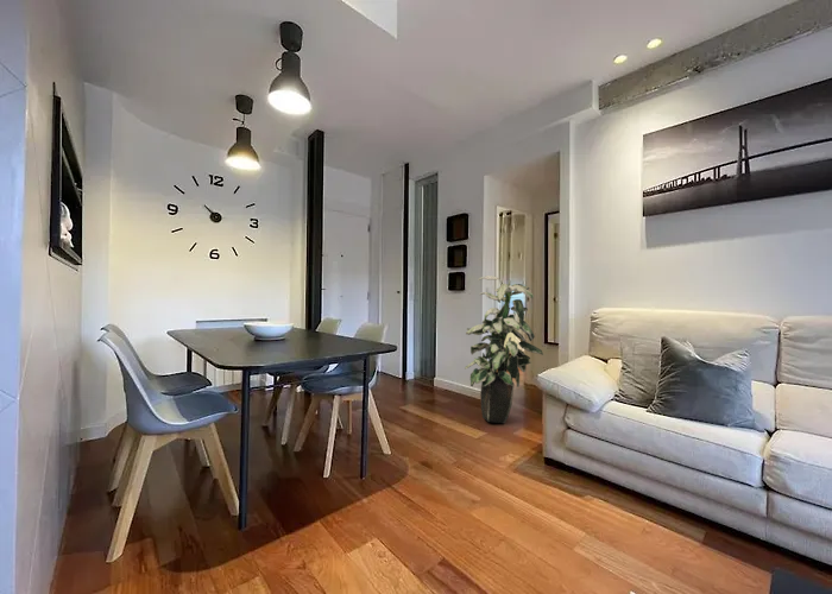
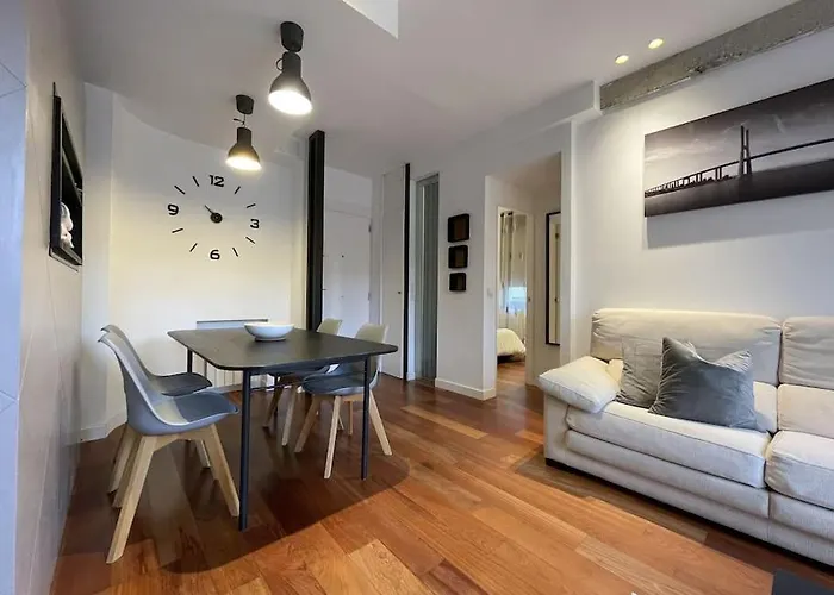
- indoor plant (498, 347)
